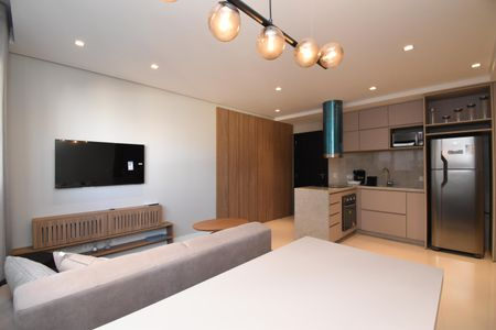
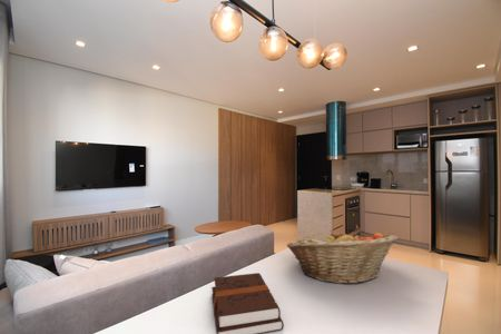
+ hardback book (243, 299)
+ fruit basket (340, 249)
